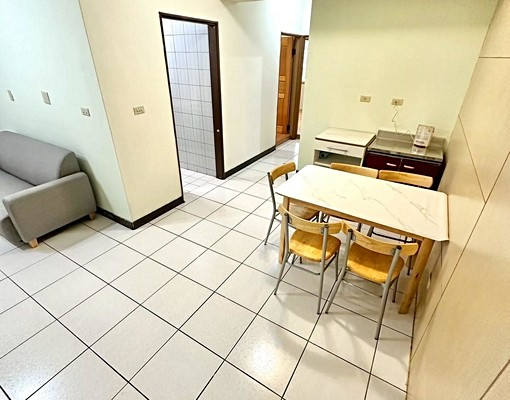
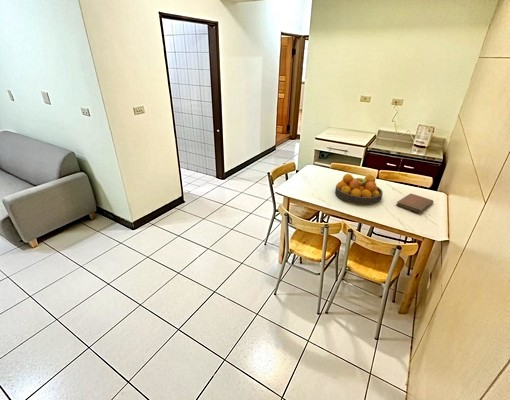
+ fruit bowl (359, 185)
+ notebook (415, 202)
